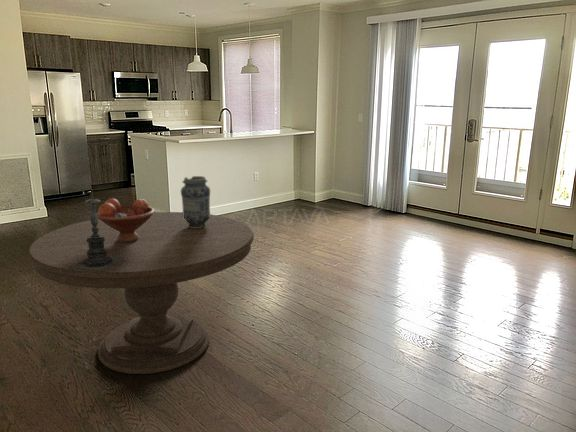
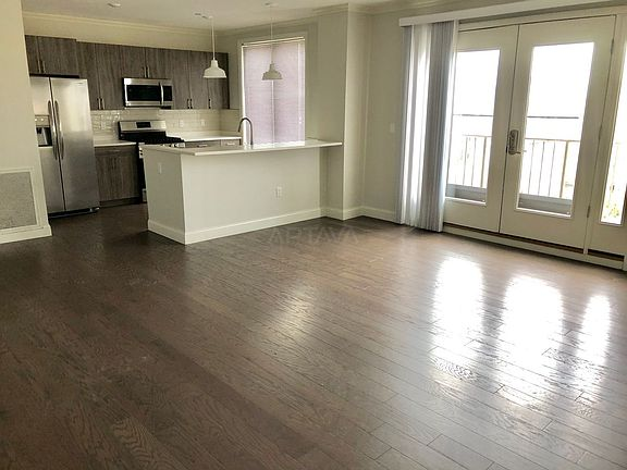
- candle holder (94, 226)
- vase (195, 201)
- fruit bowl (126, 219)
- dining table (151, 291)
